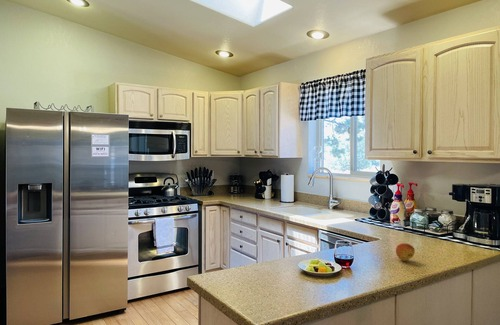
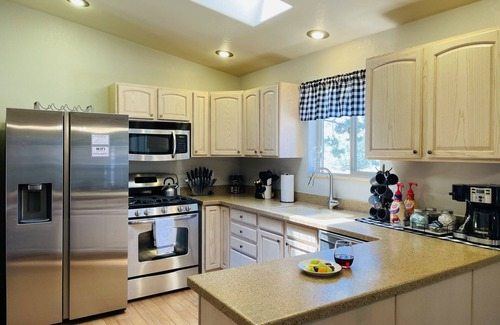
- fruit (404, 251)
